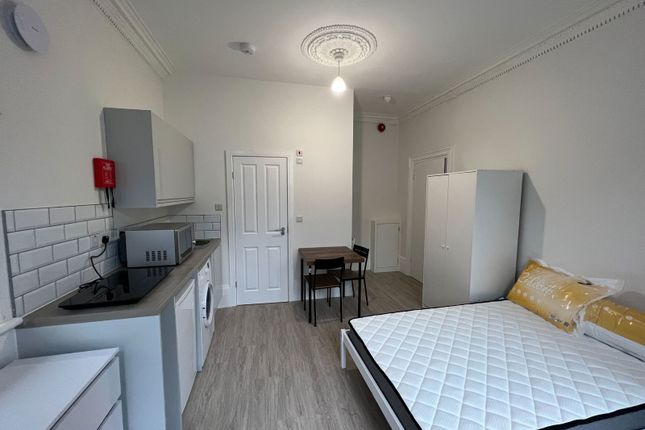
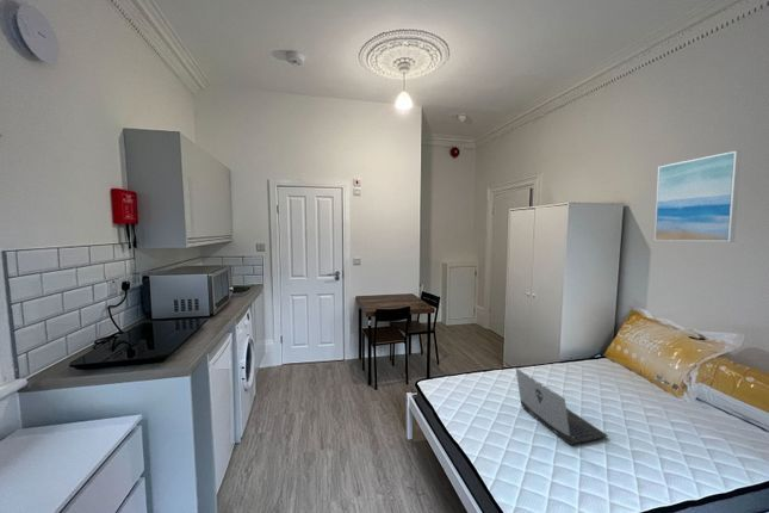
+ wall art (693, 200)
+ laptop (558, 400)
